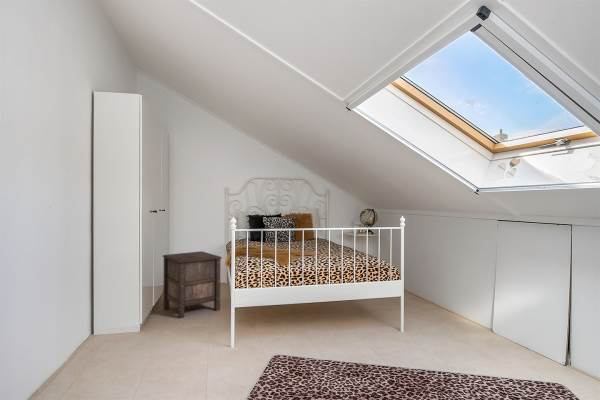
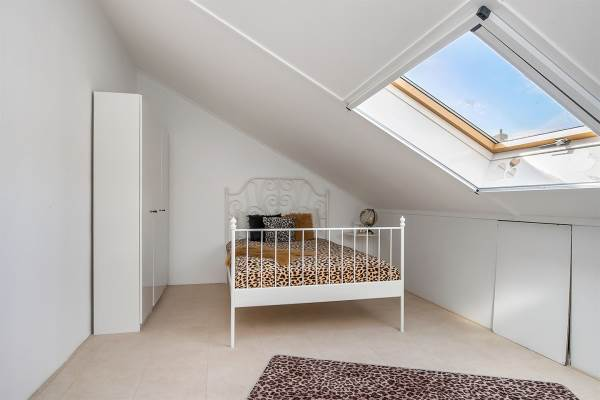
- nightstand (191, 282)
